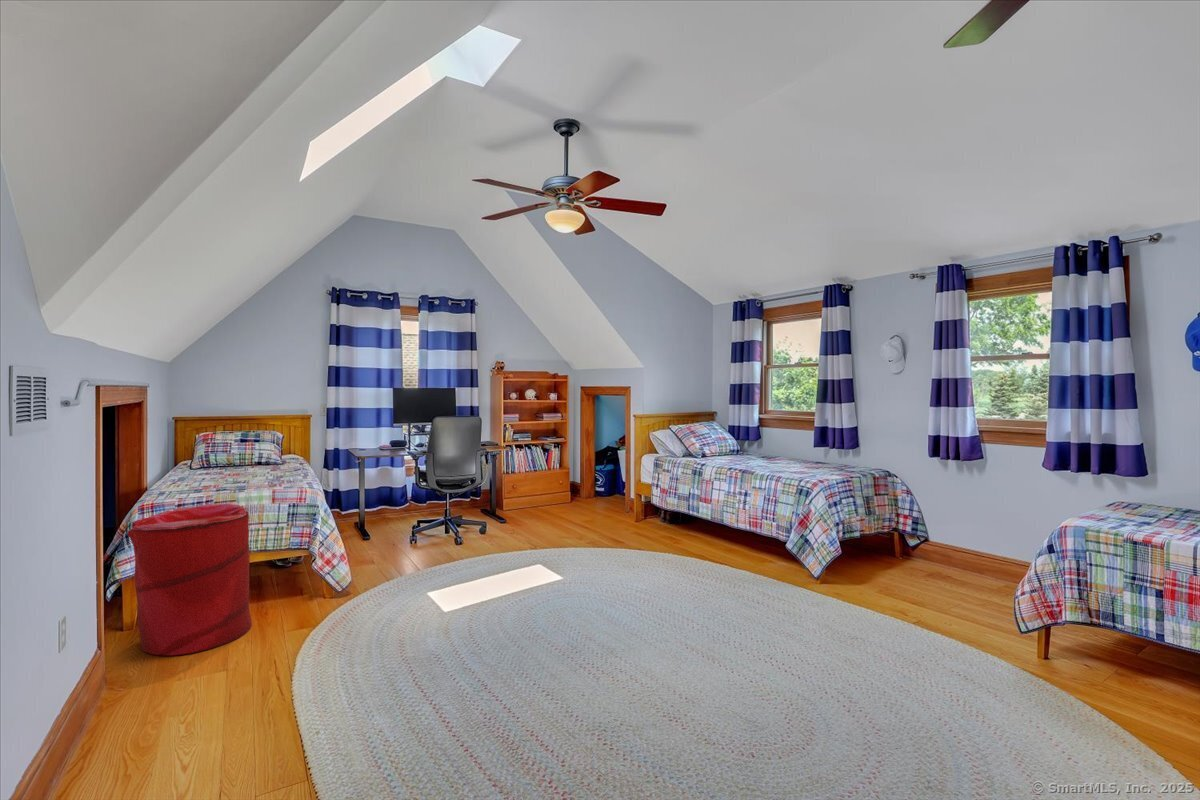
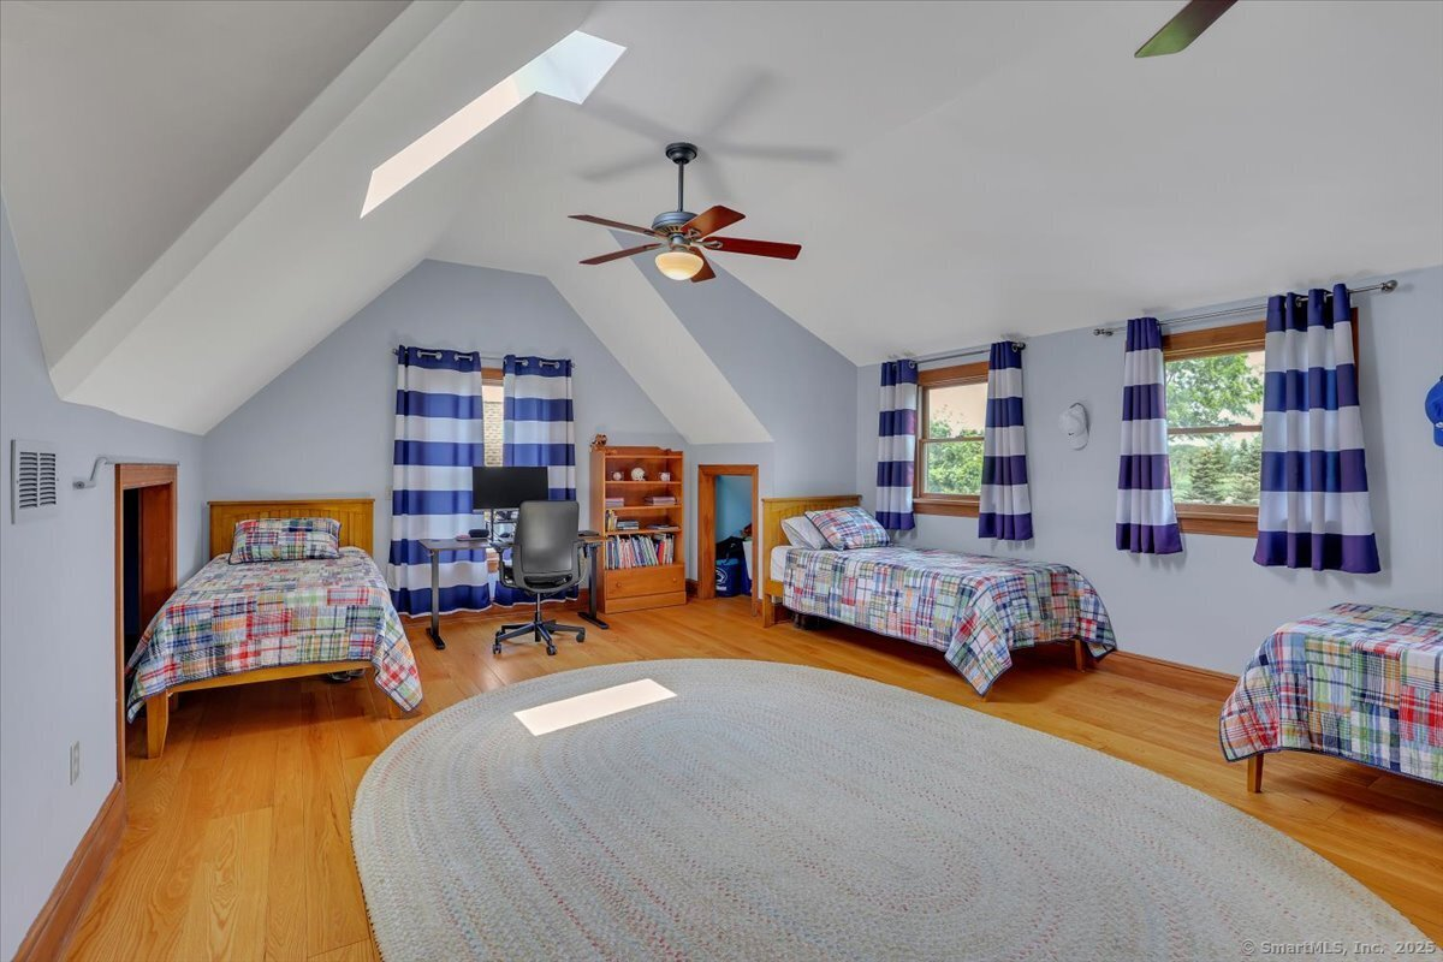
- laundry hamper (193, 573)
